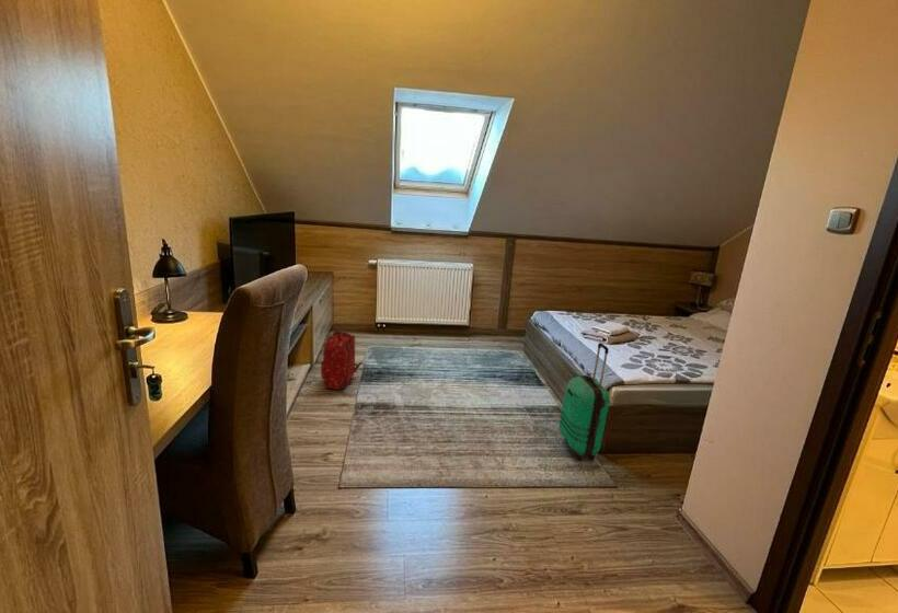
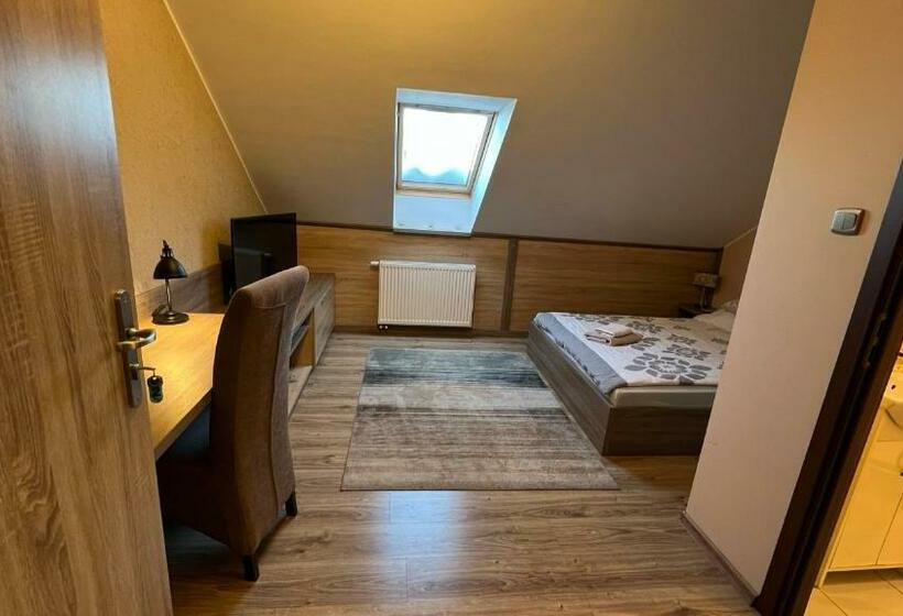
- backpack (343, 357)
- suitcase (584, 400)
